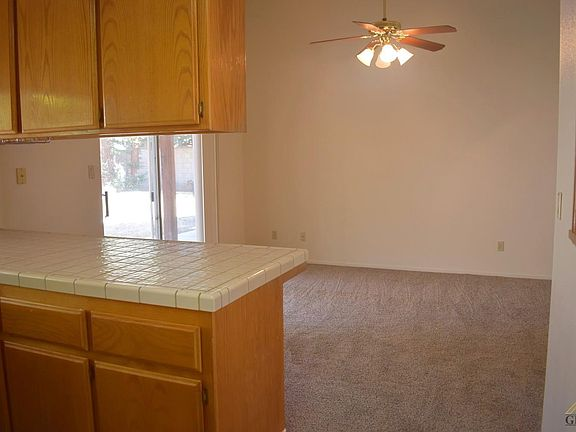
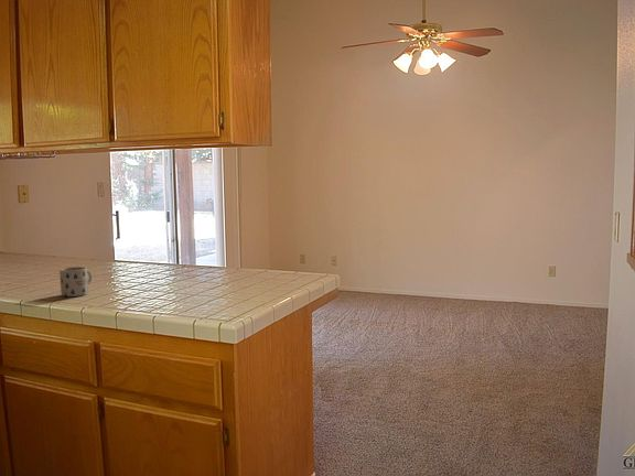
+ mug (77, 280)
